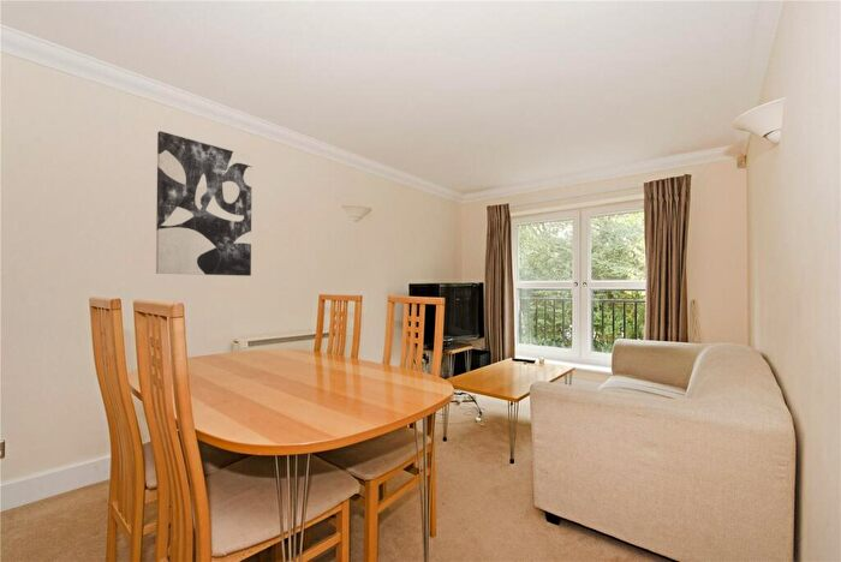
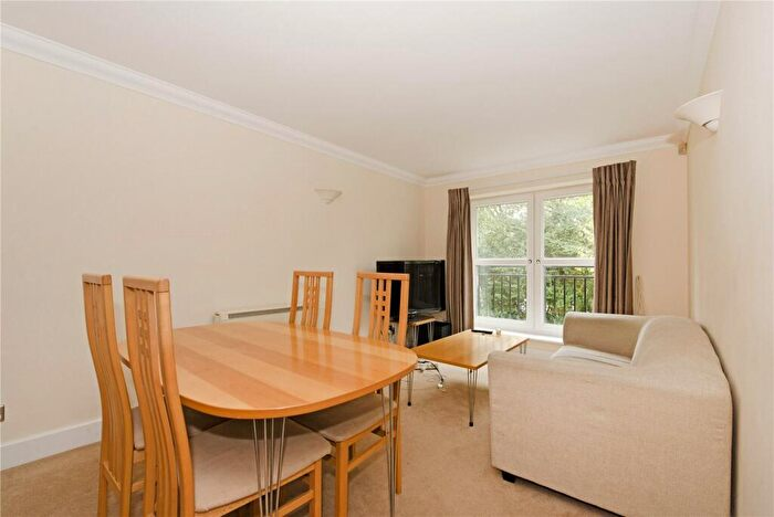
- wall art (208, 209)
